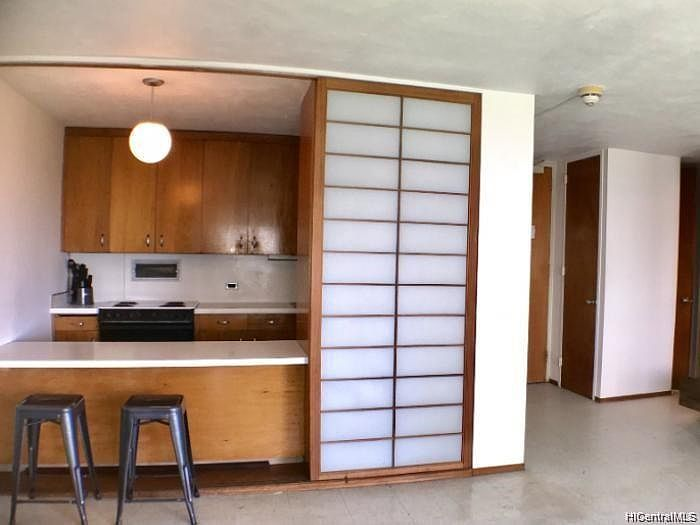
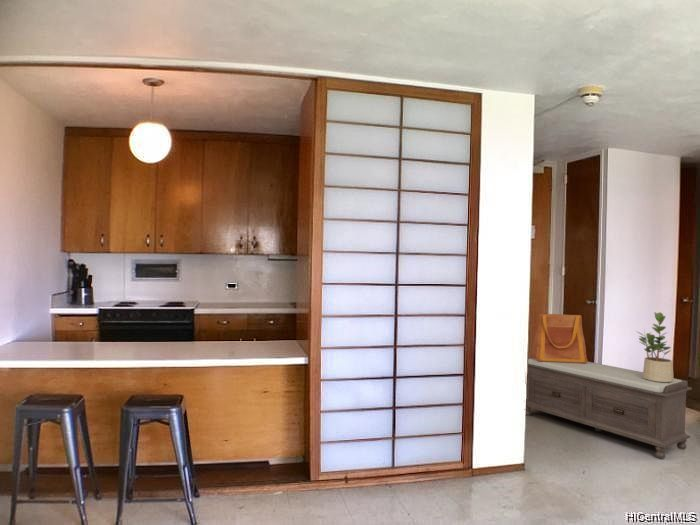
+ tote bag (559, 337)
+ potted plant (655, 346)
+ bench (598, 399)
